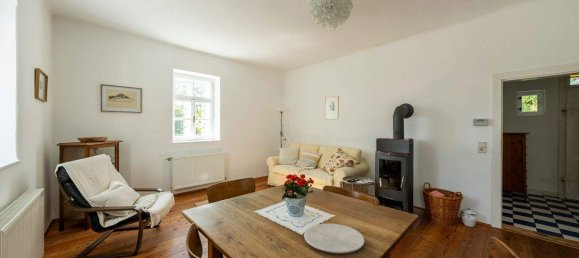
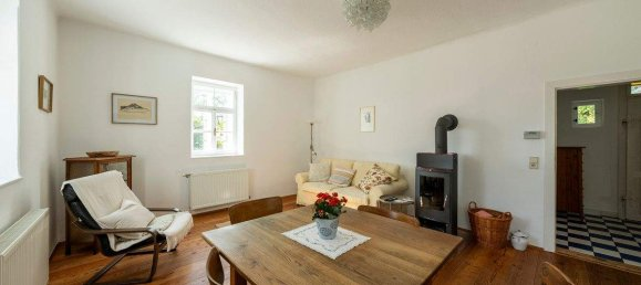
- plate (333, 237)
